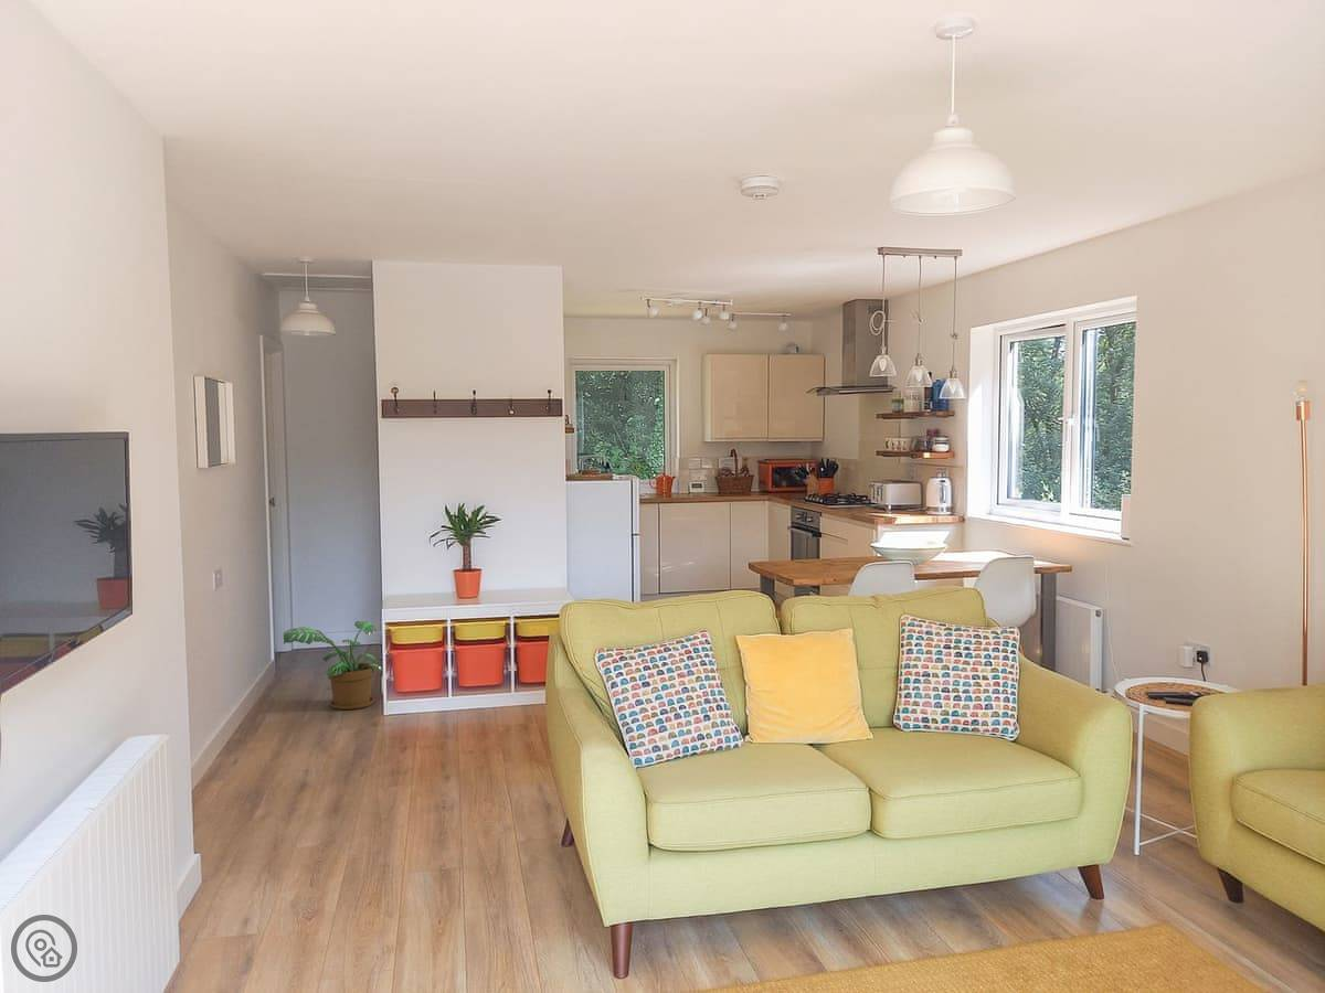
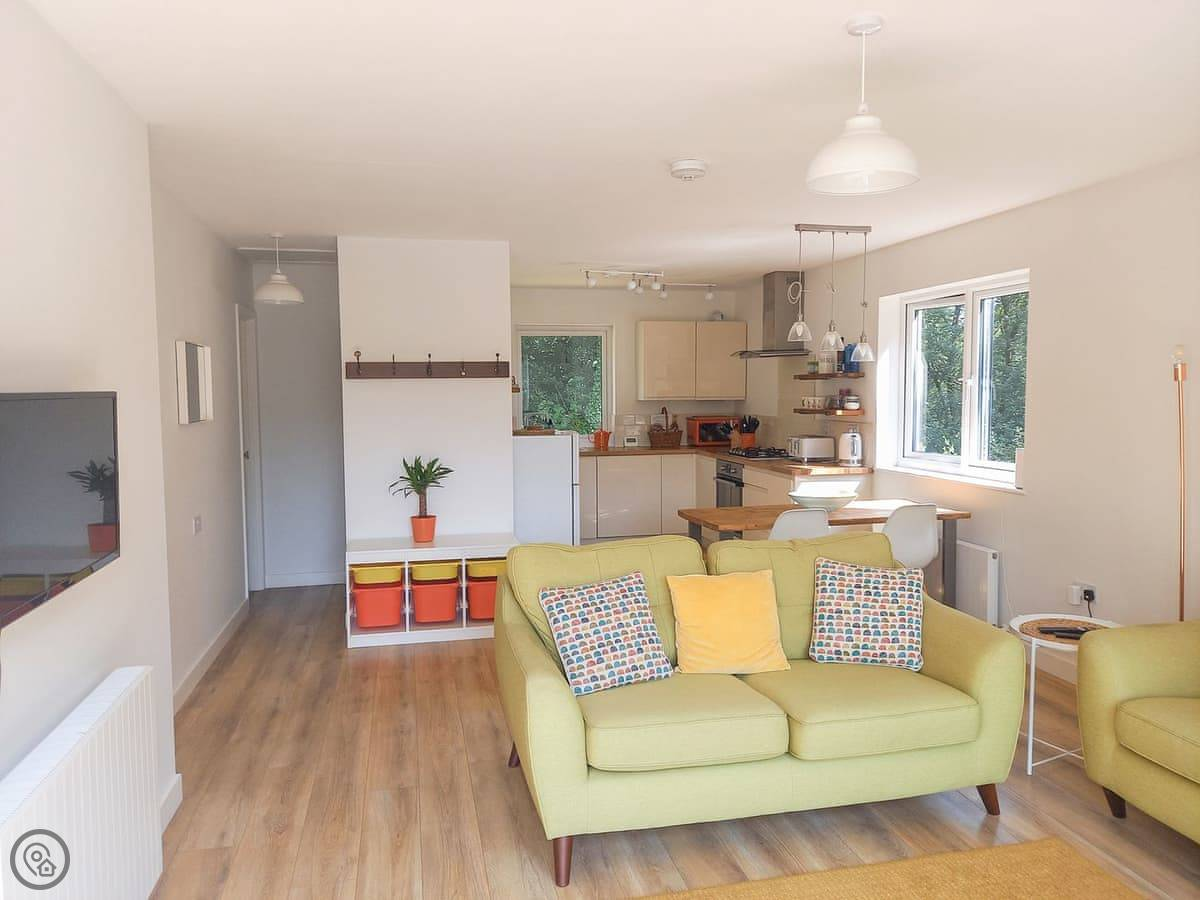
- potted plant (337, 663)
